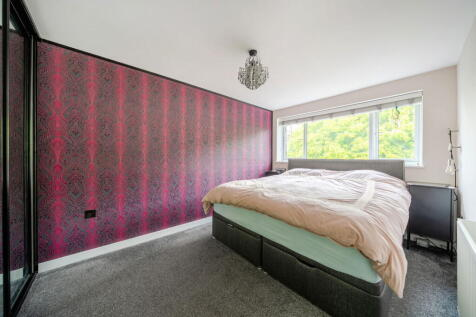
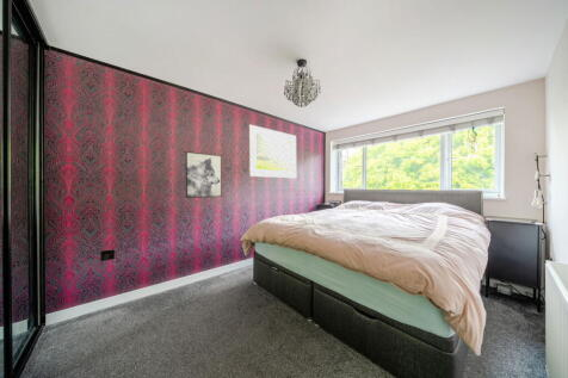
+ wall art (204, 175)
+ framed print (274, 154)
